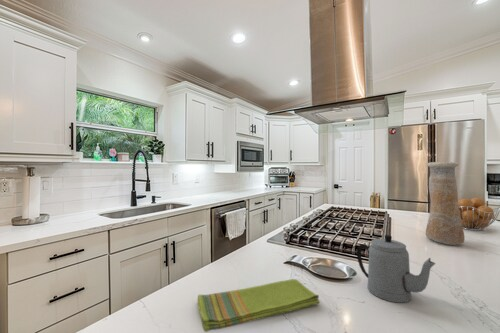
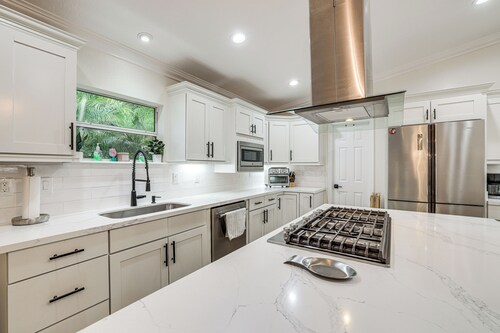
- teapot (391, 264)
- dish towel (257, 298)
- vase (443, 201)
- fruit basket (470, 213)
